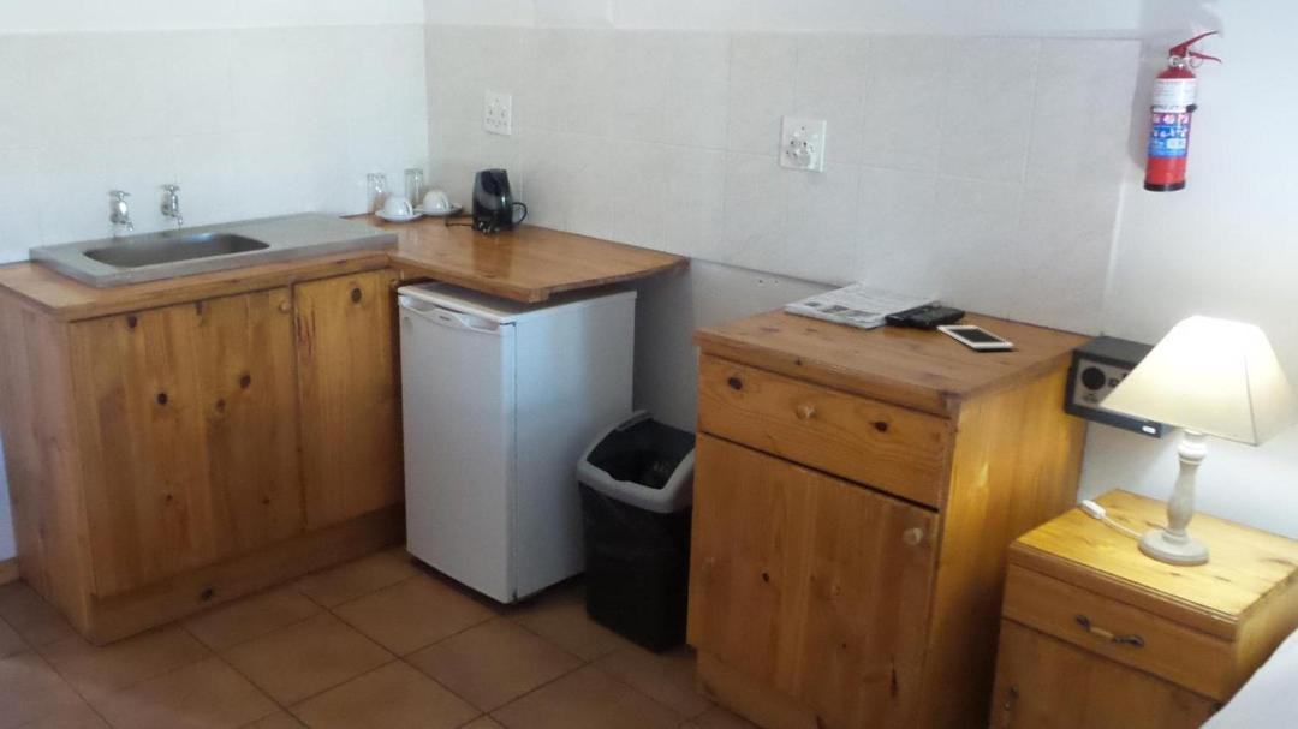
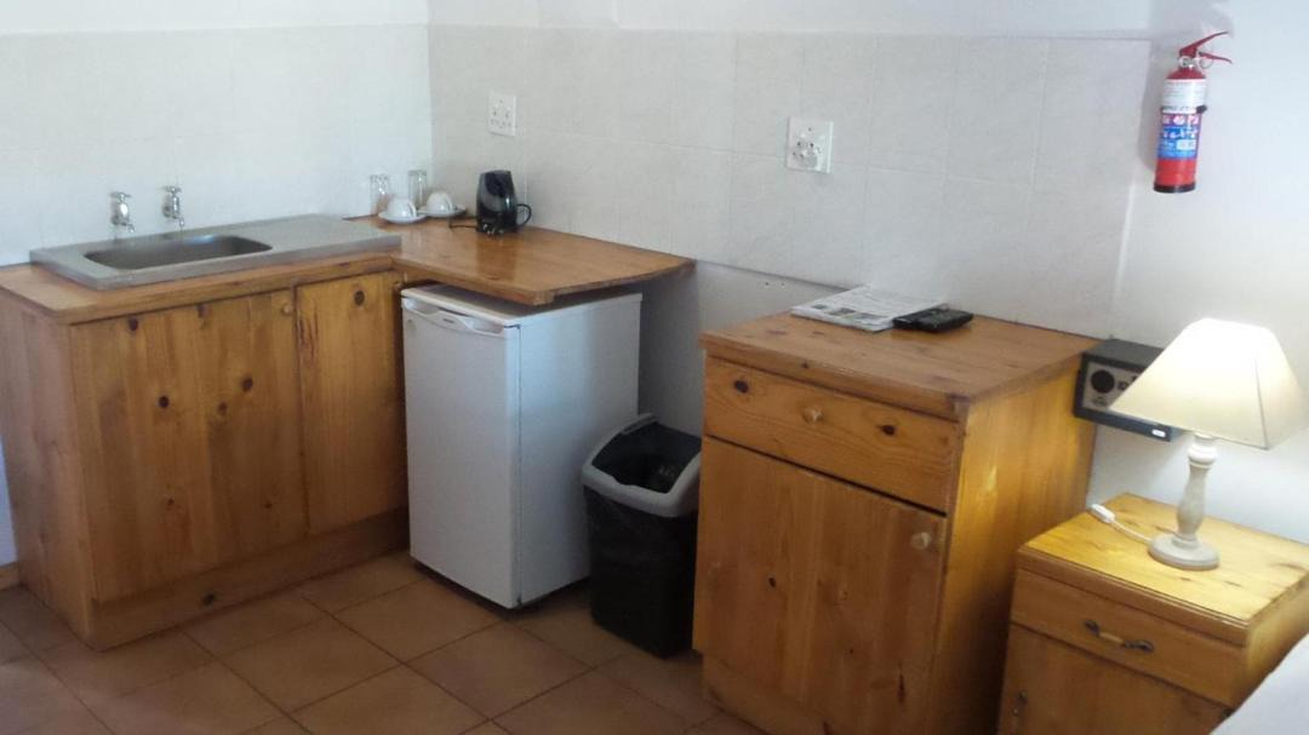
- cell phone (974, 336)
